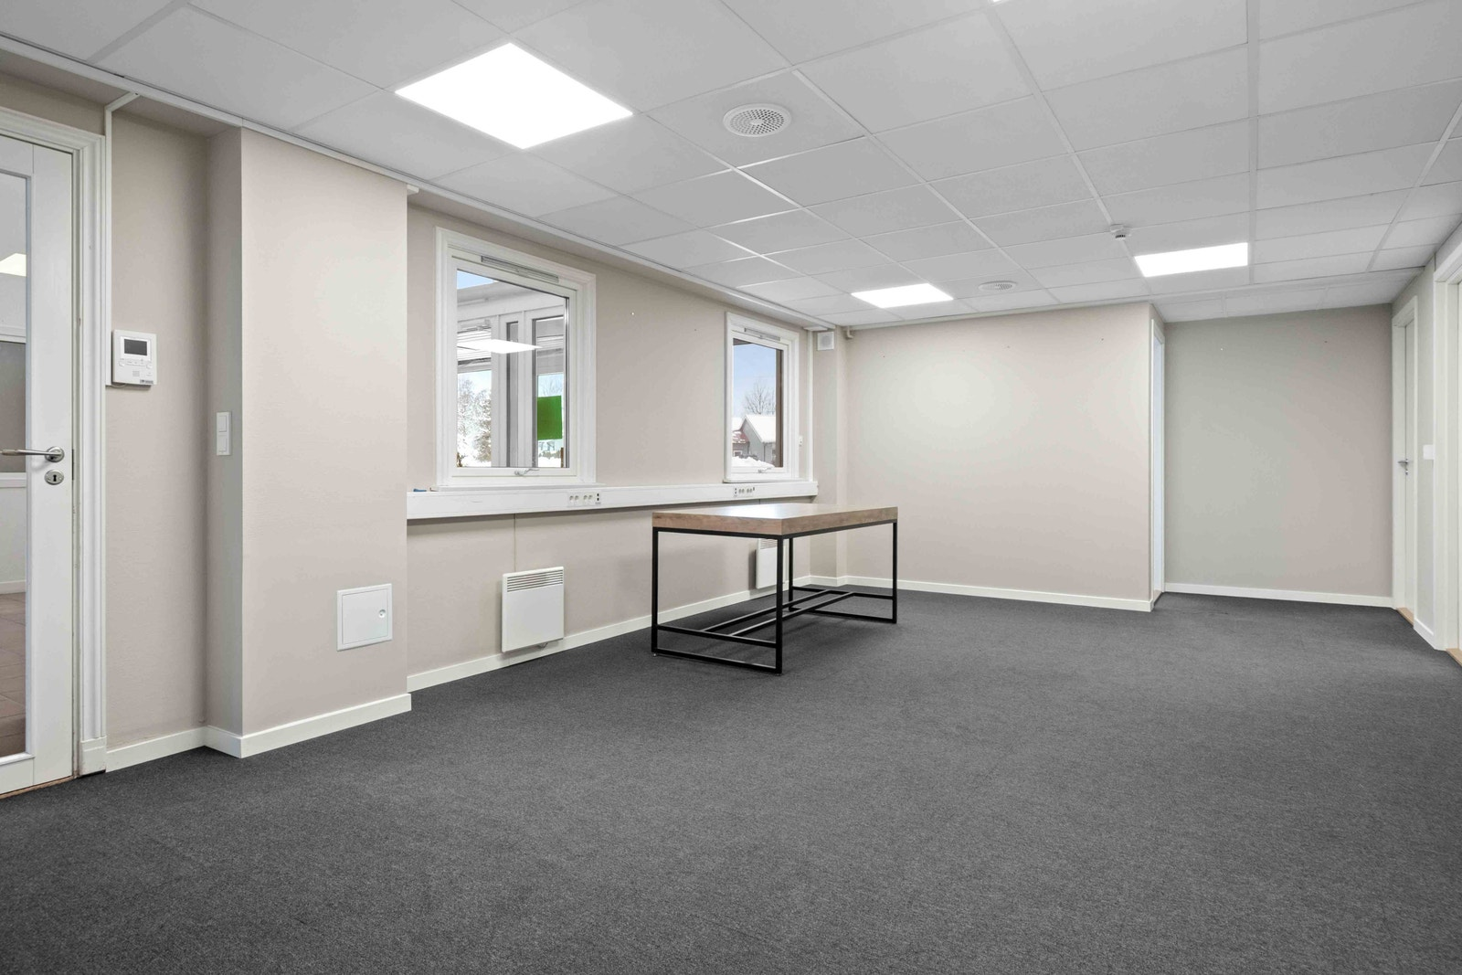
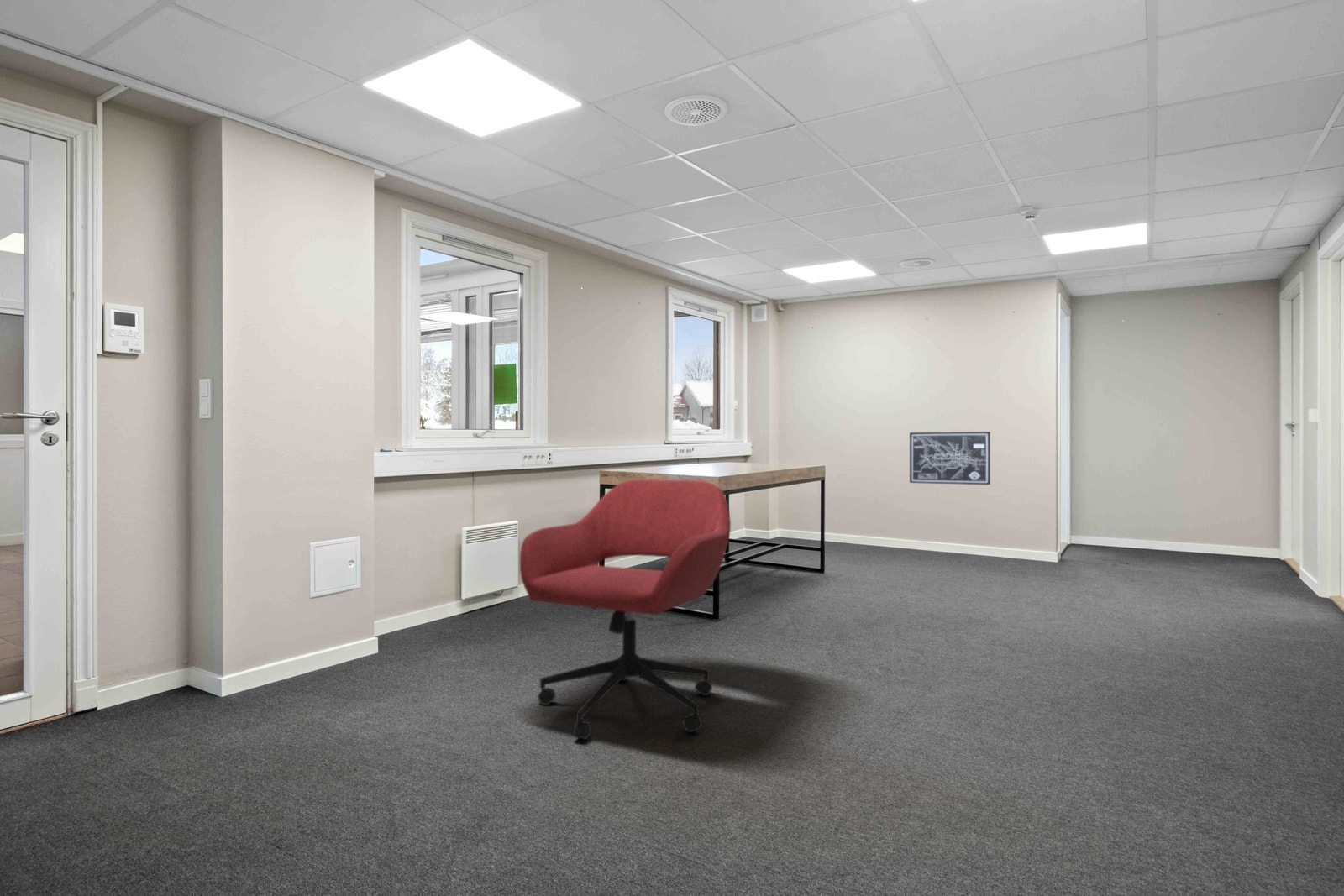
+ wall art (948, 458)
+ office chair (632, 595)
